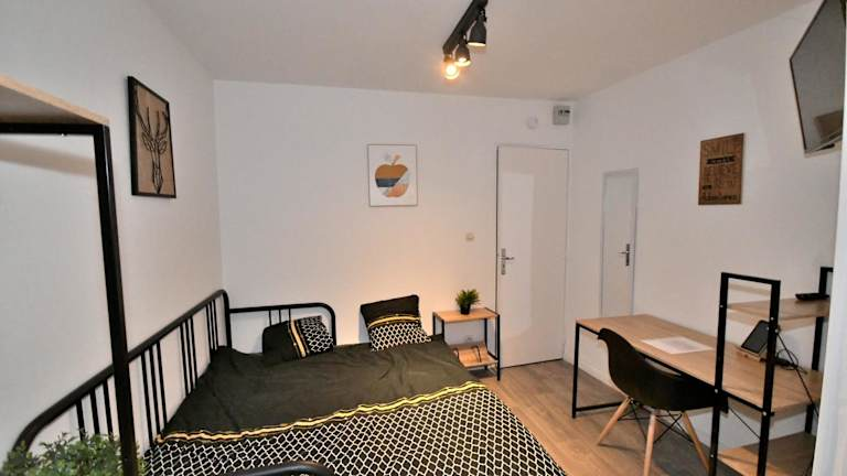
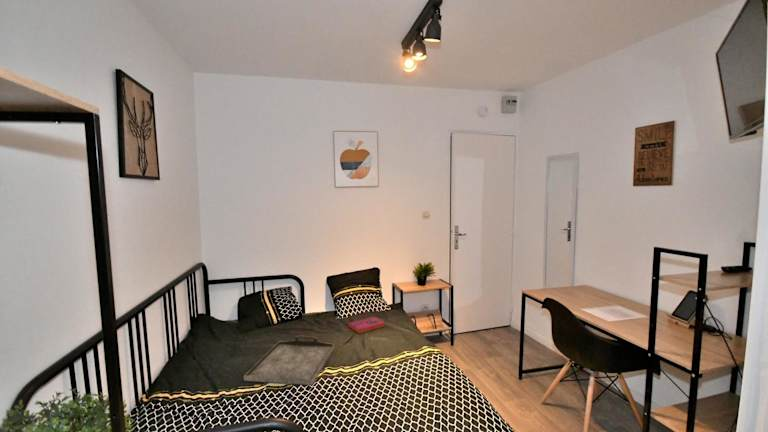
+ serving tray (293, 356)
+ hardback book (366, 324)
